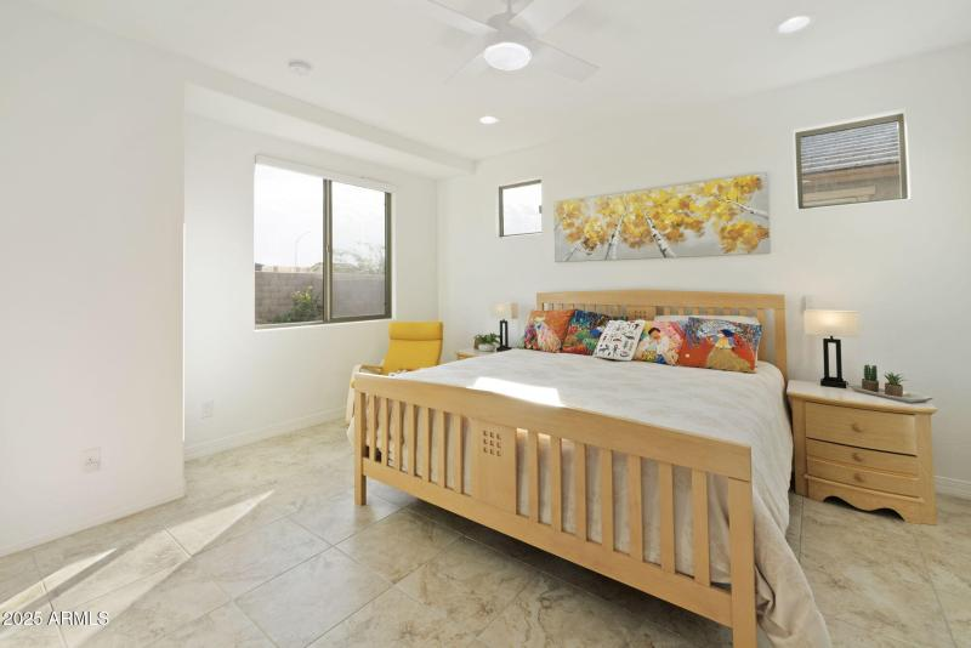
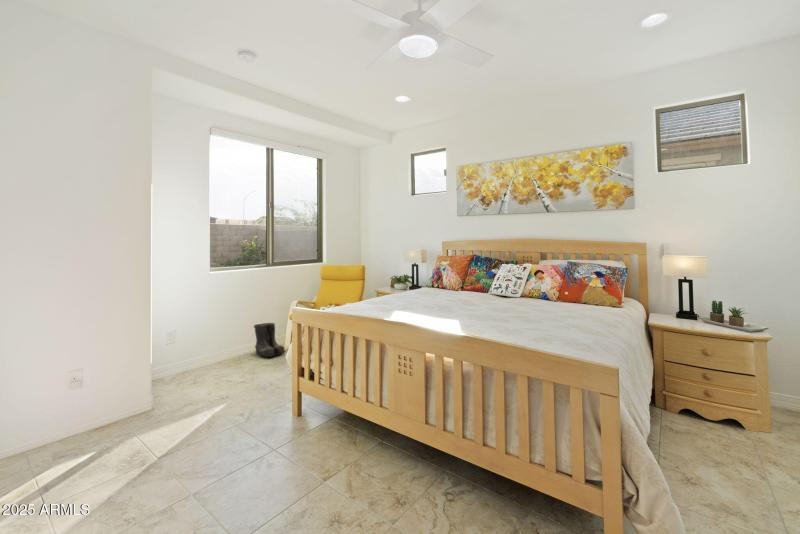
+ boots (268, 338)
